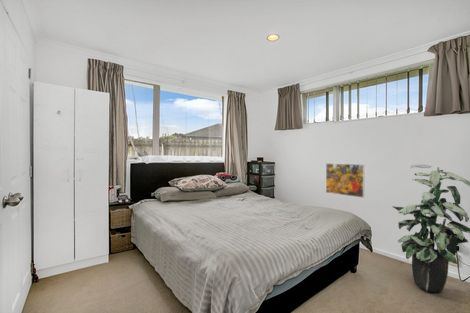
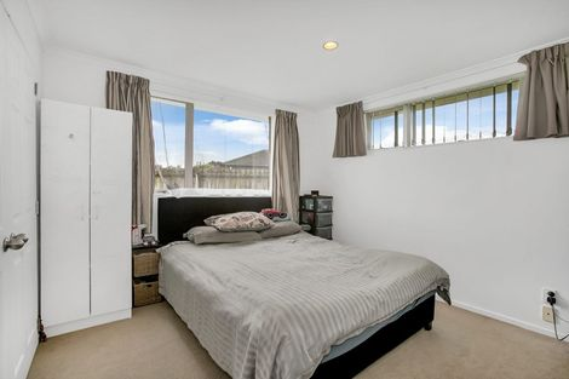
- indoor plant (429, 225)
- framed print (343, 179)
